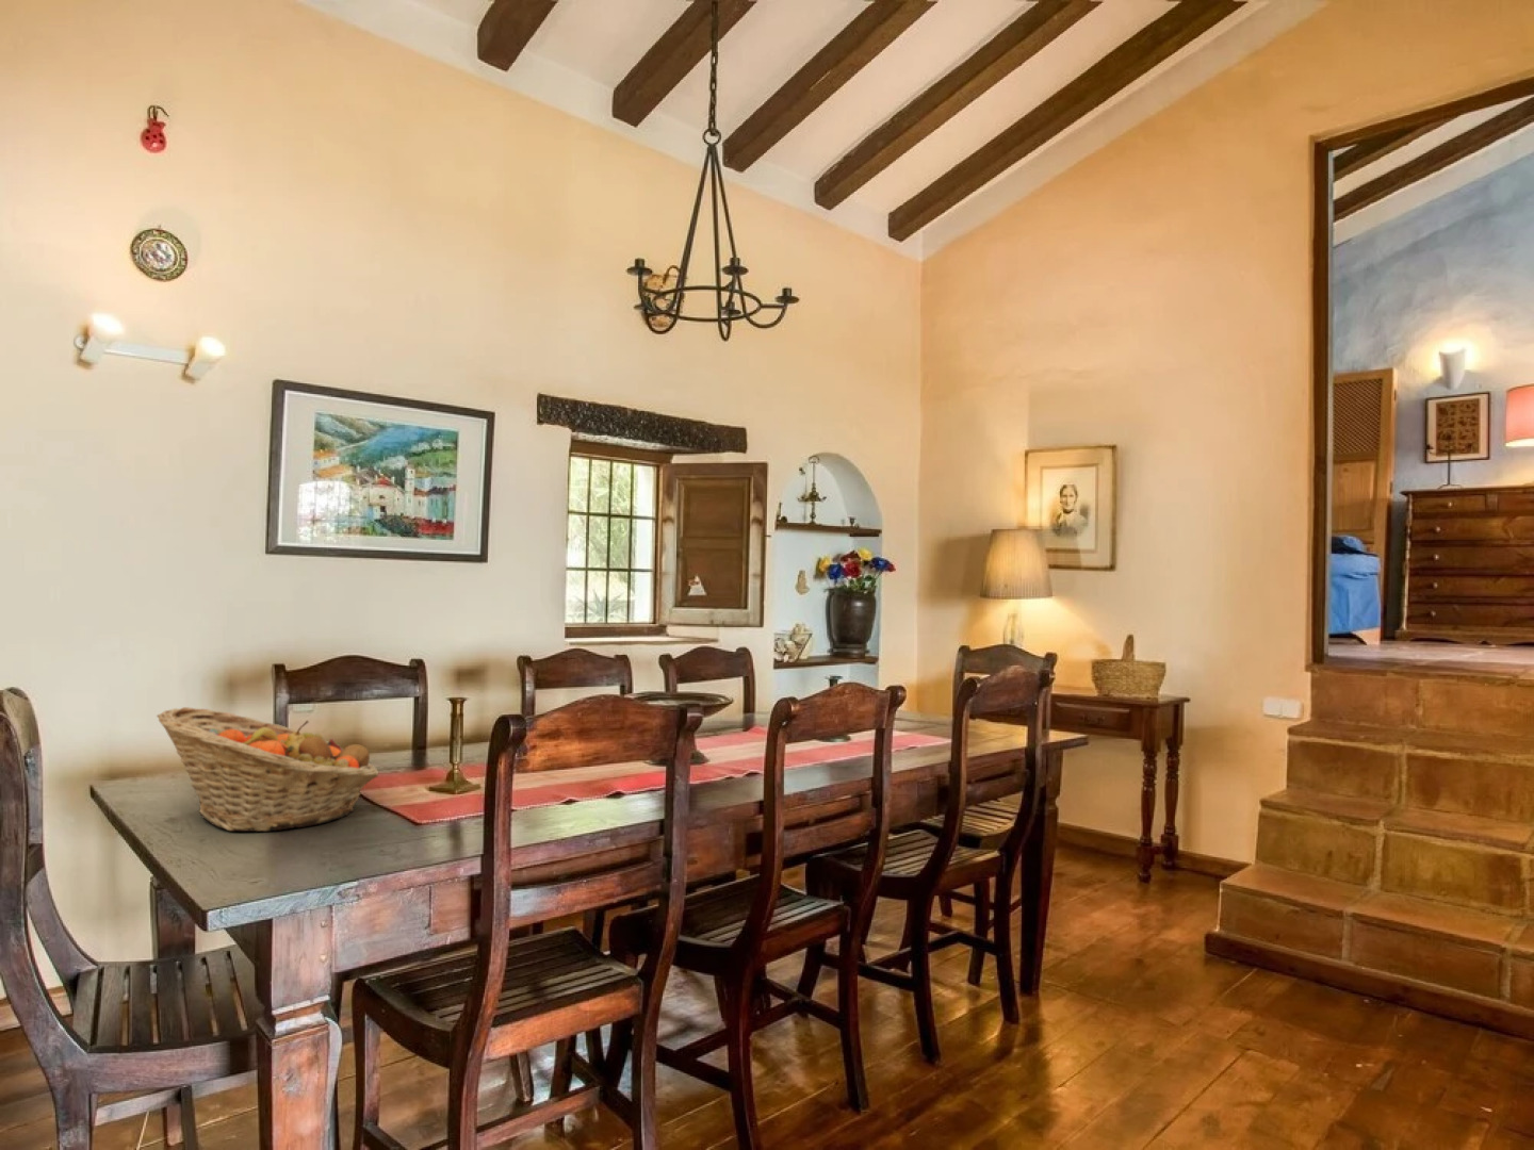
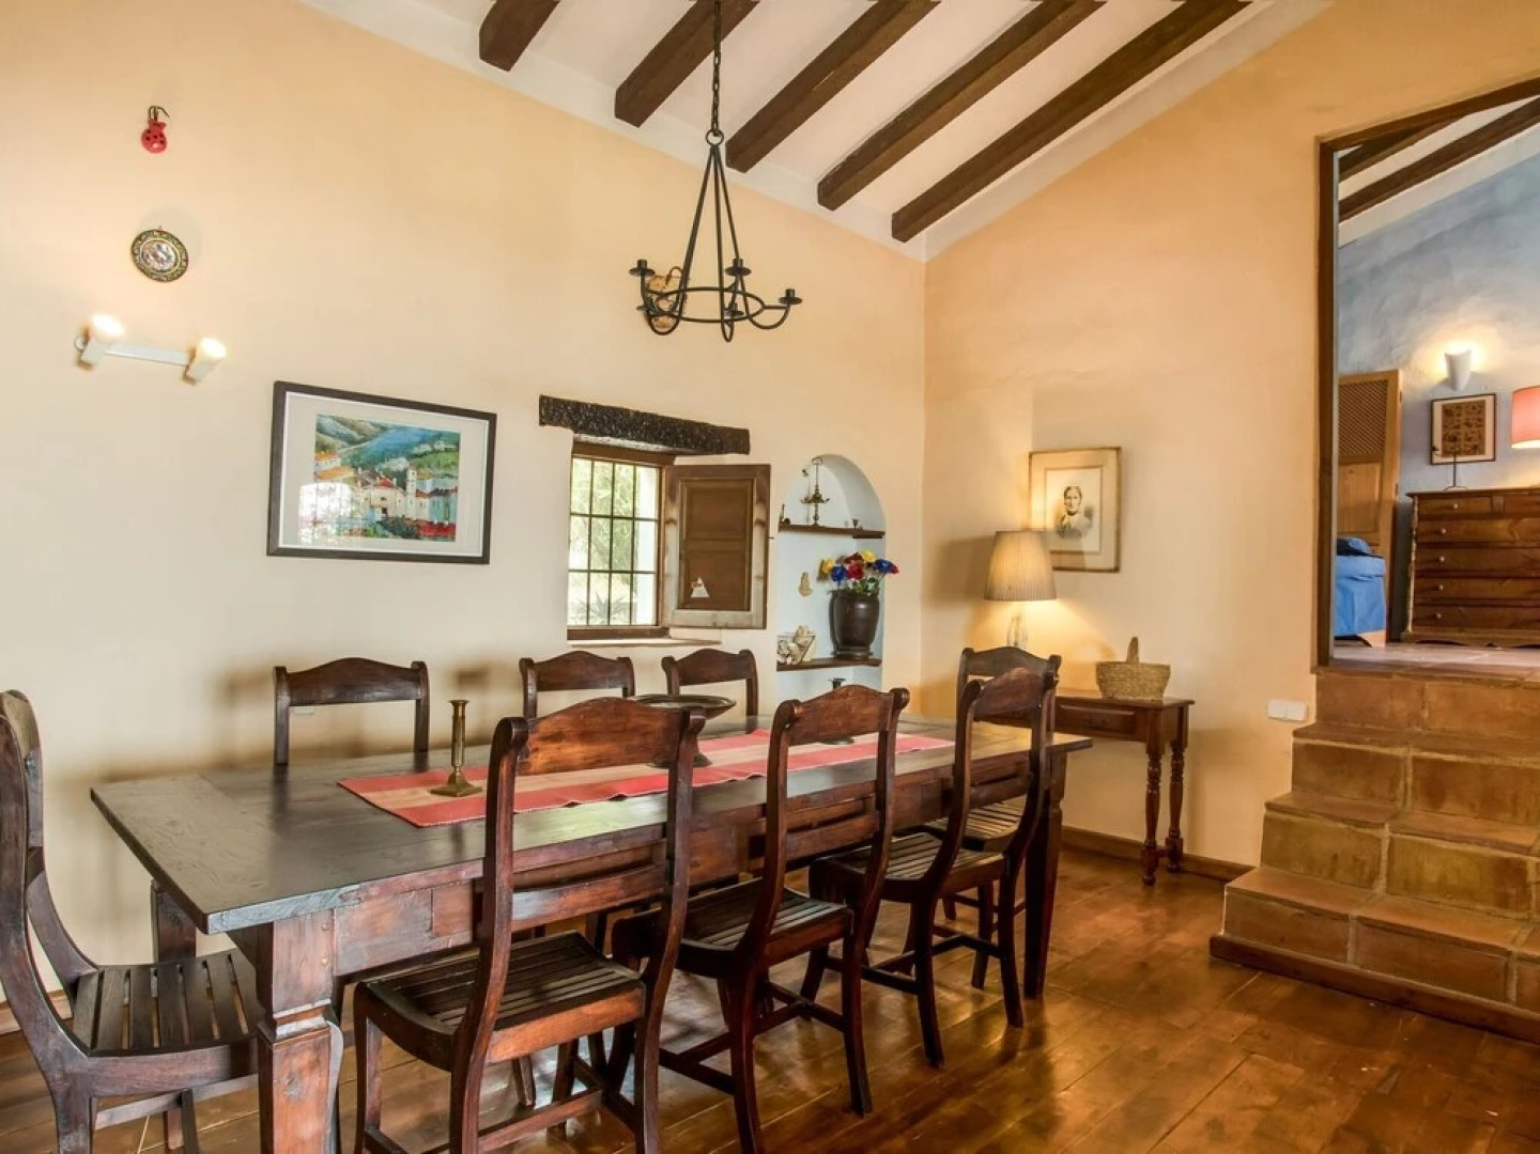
- fruit basket (271, 760)
